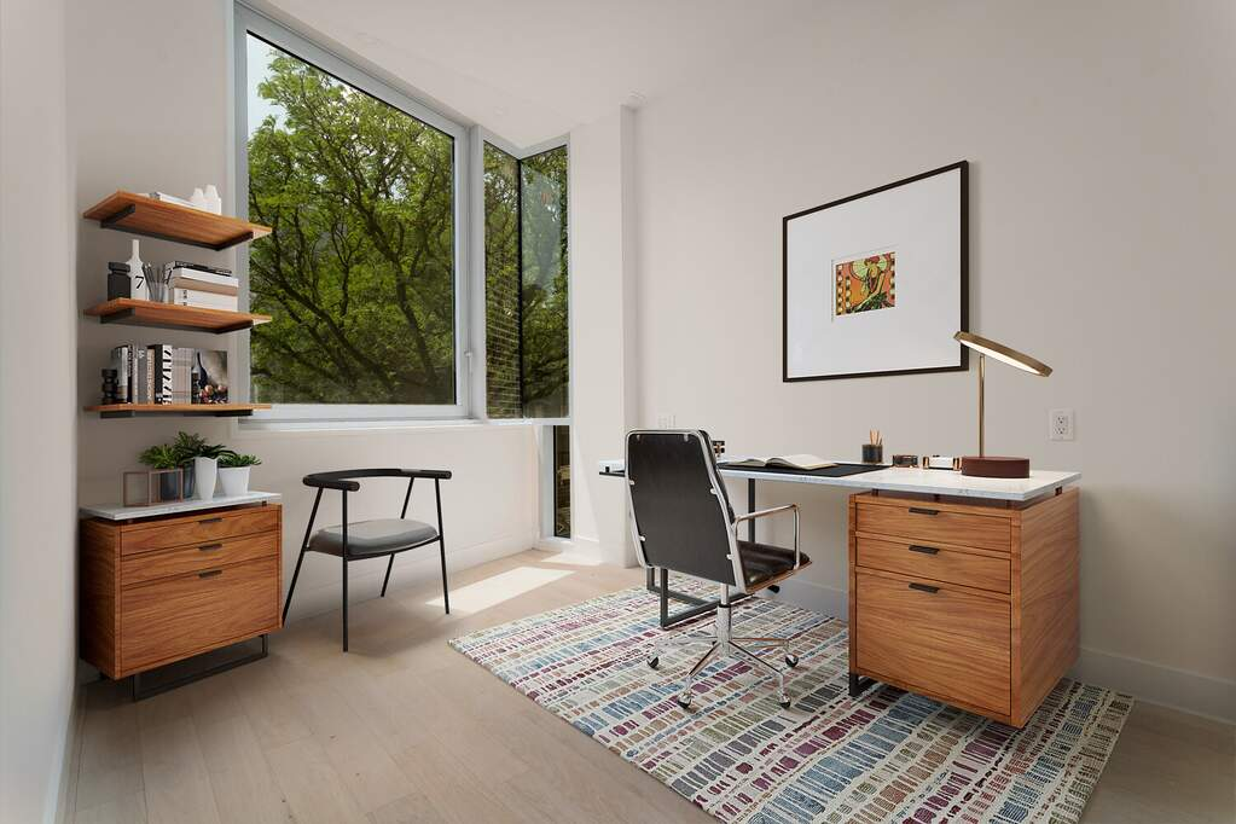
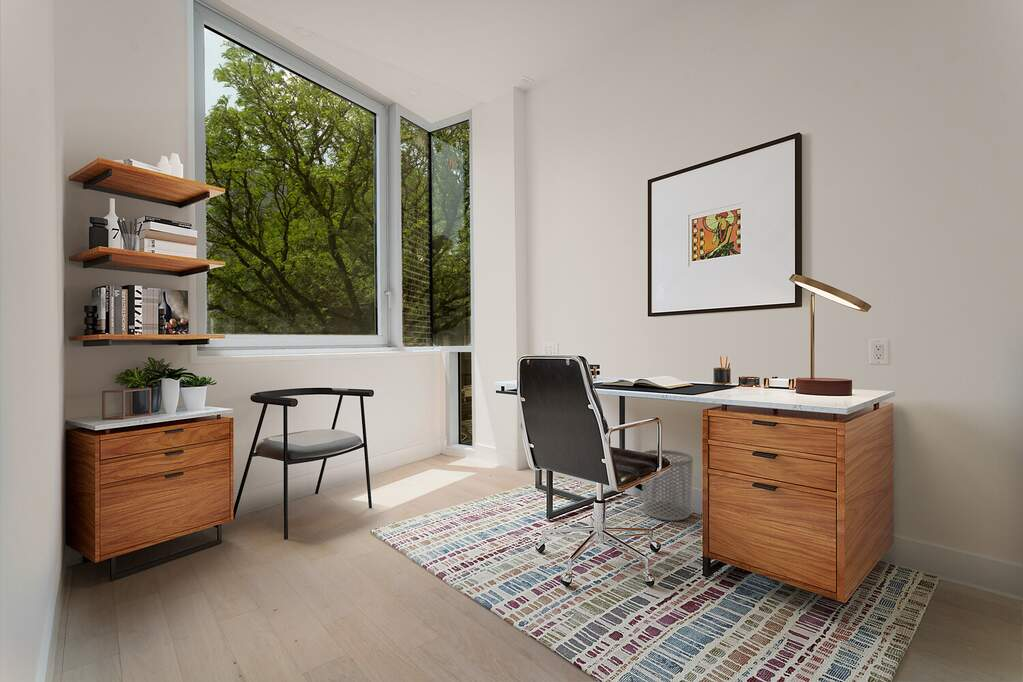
+ waste bin (666, 483)
